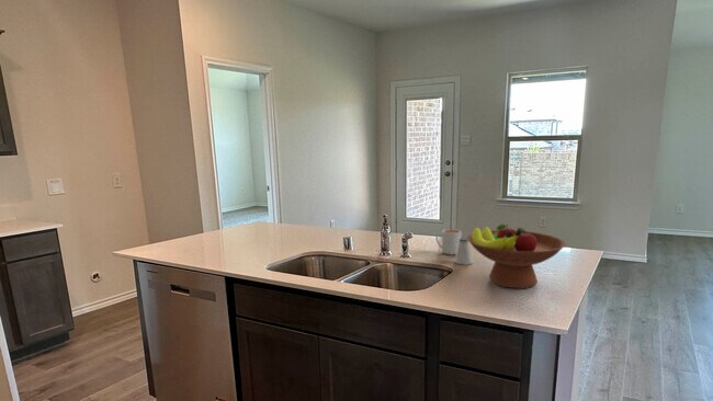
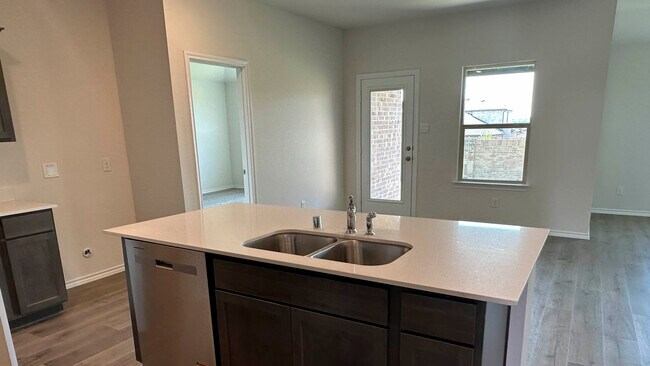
- saltshaker (463, 250)
- mug (448, 241)
- fruit bowl (513, 252)
